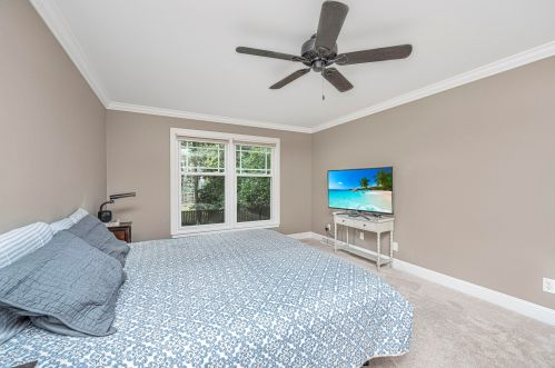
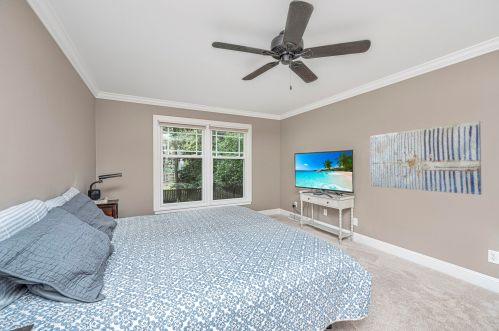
+ wall art (415, 159)
